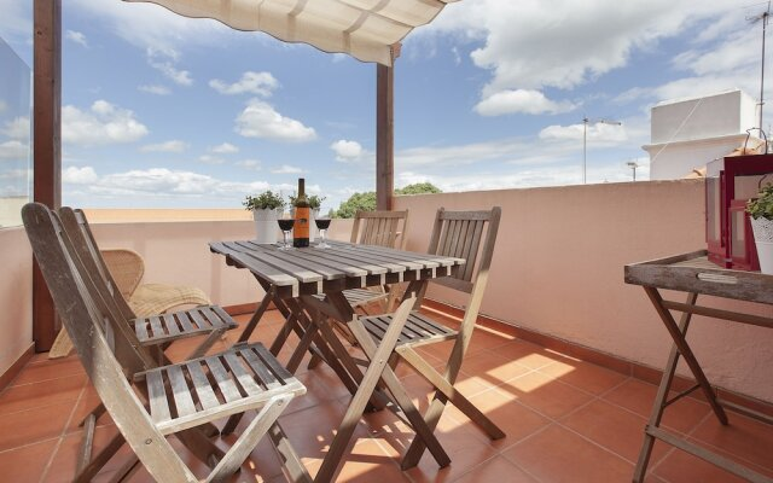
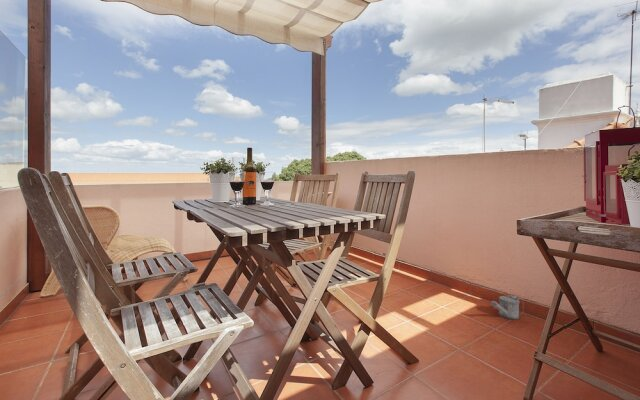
+ watering can (506, 306)
